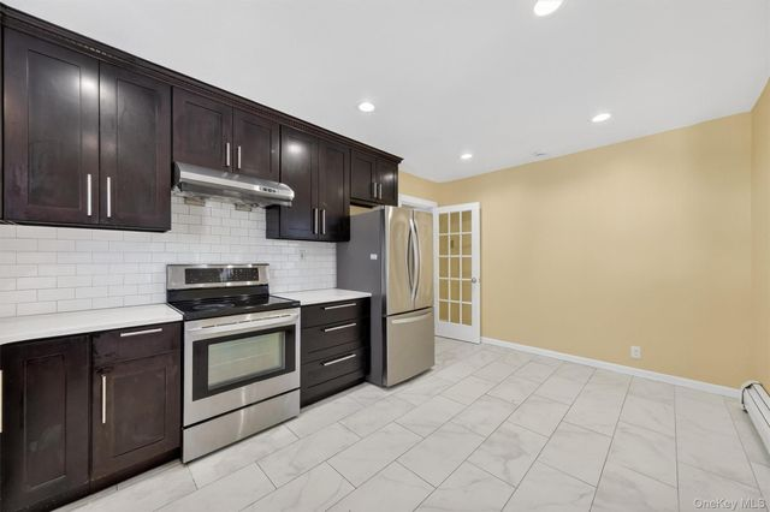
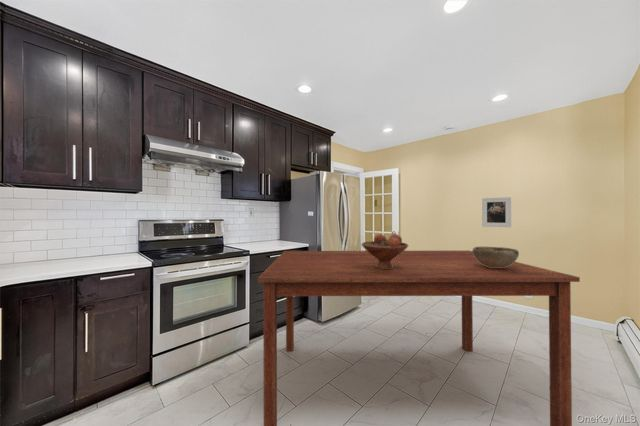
+ decorative bowl (494, 257)
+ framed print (496, 212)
+ dining table (392, 295)
+ fruit bowl (384, 250)
